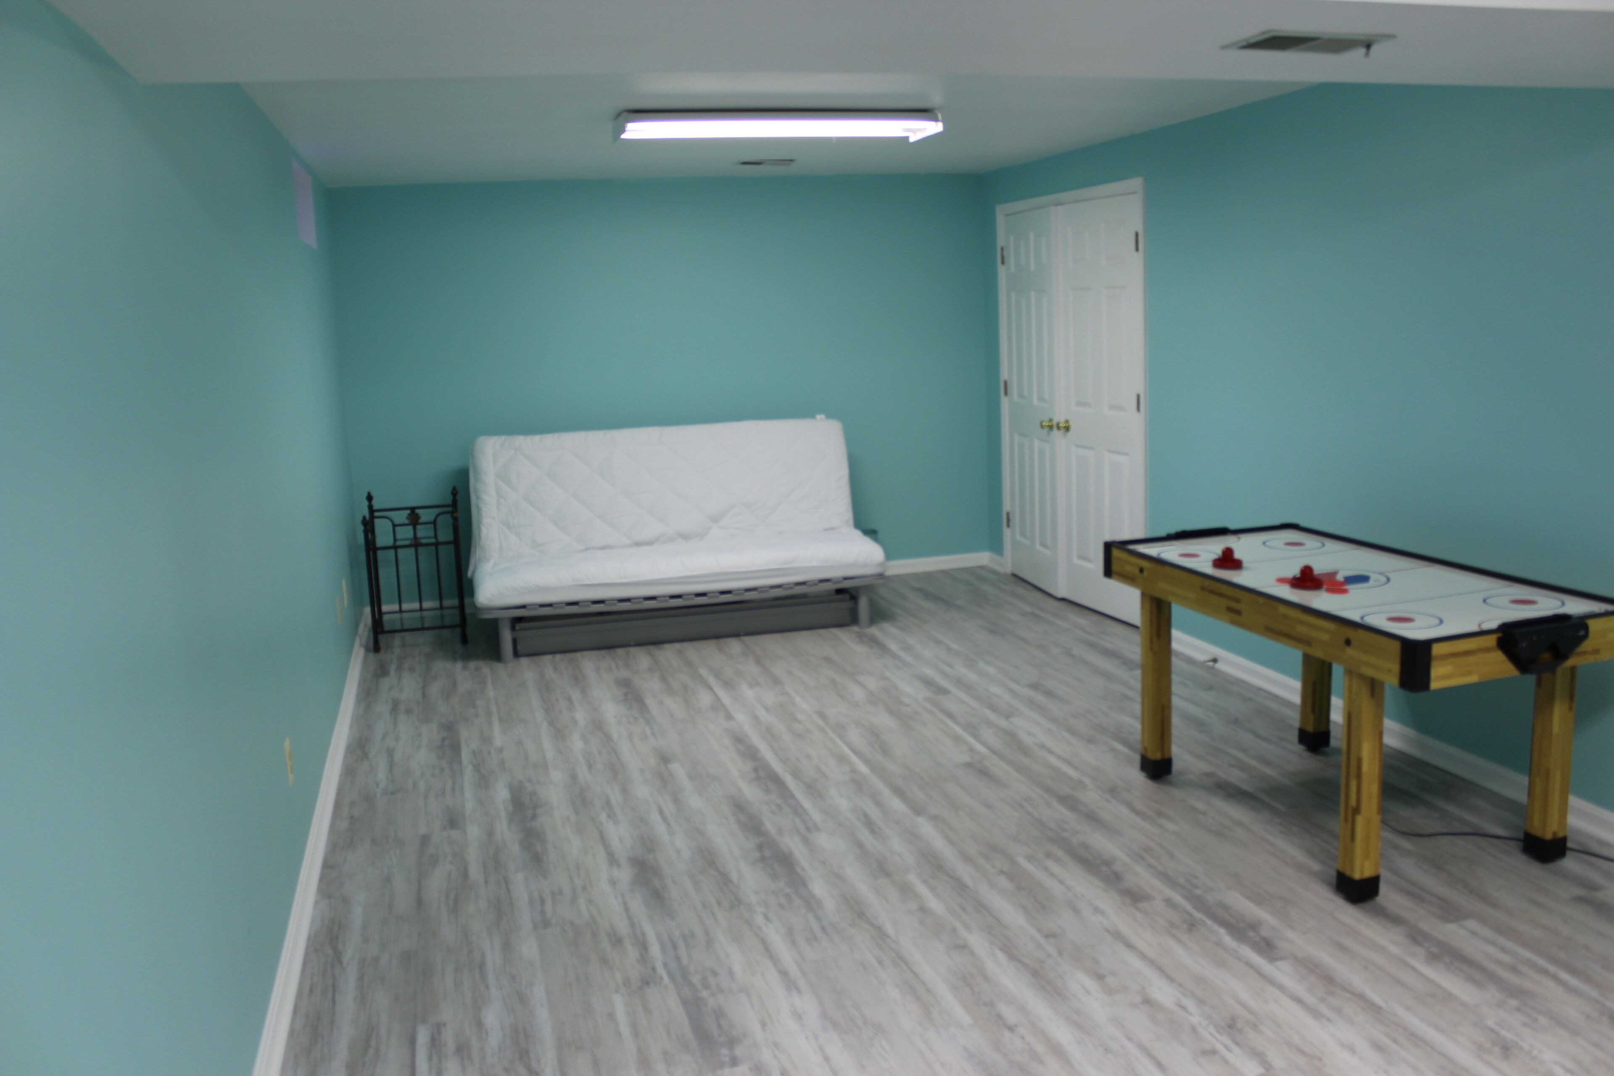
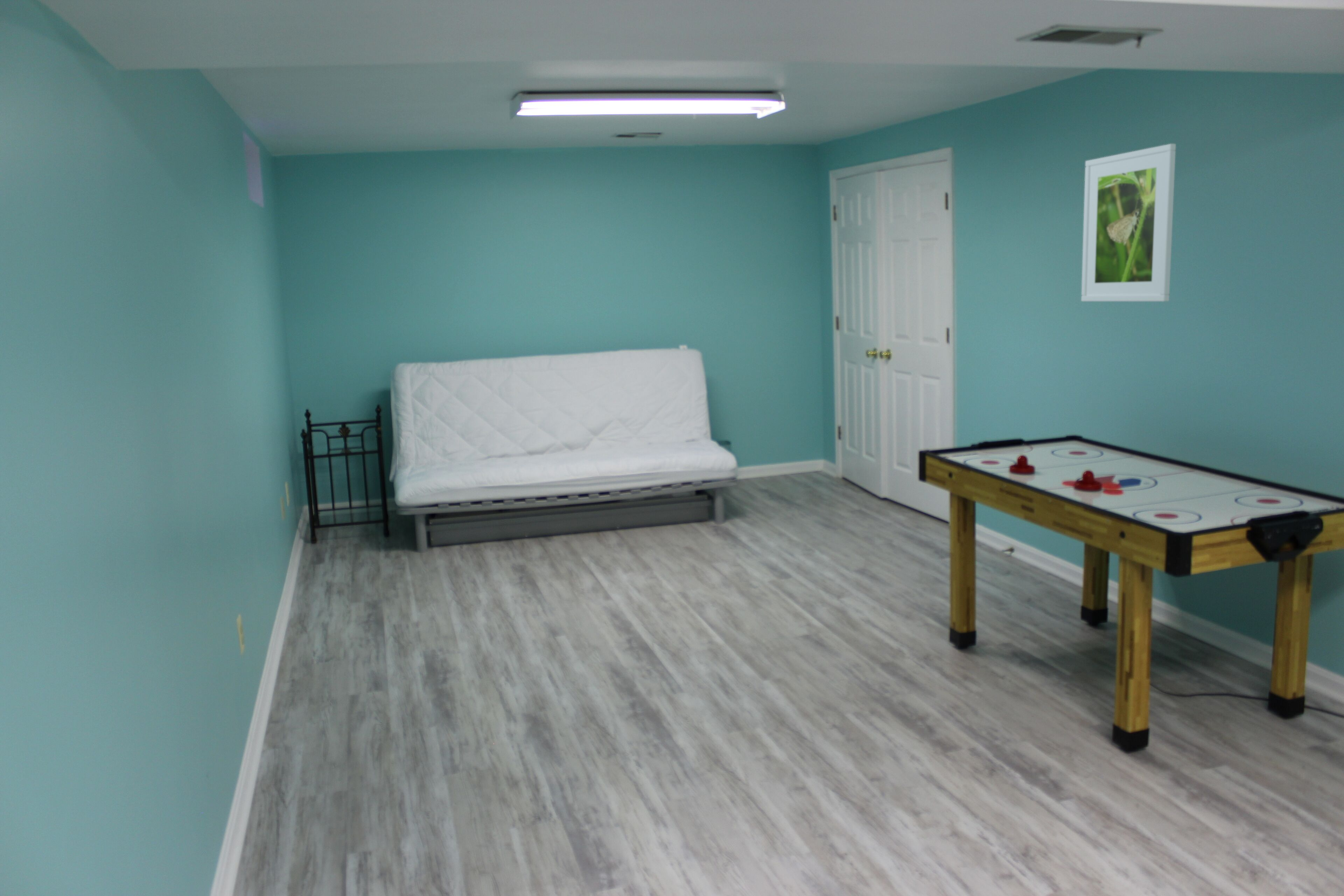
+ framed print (1125, 228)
